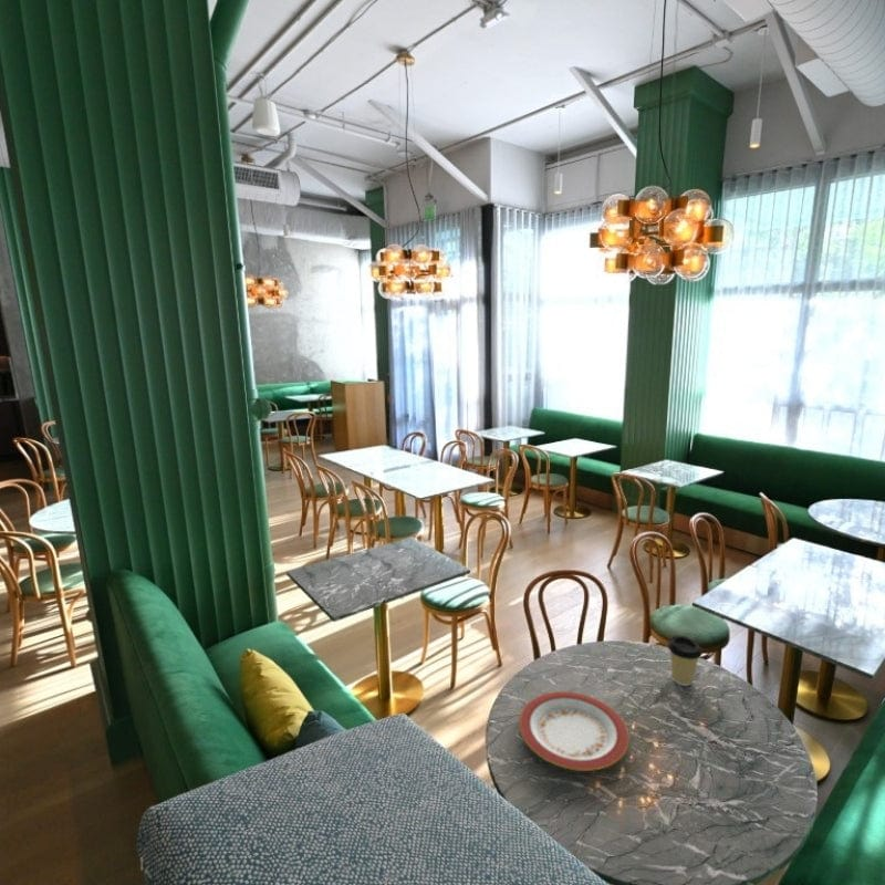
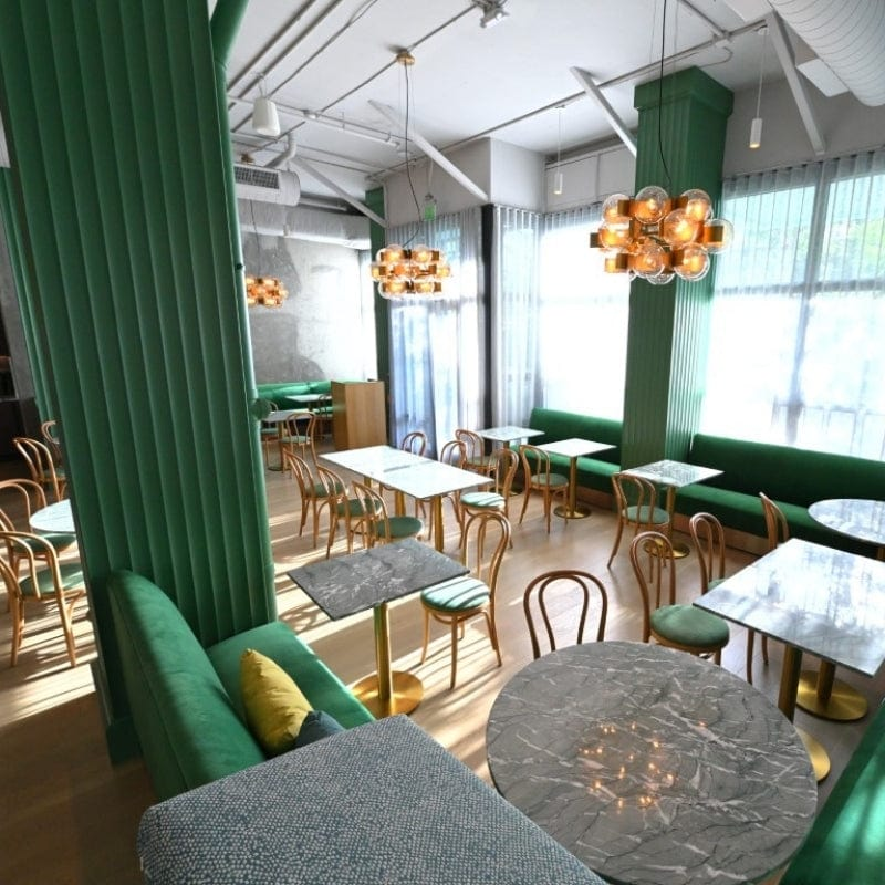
- coffee cup (683, 662)
- plate (572, 730)
